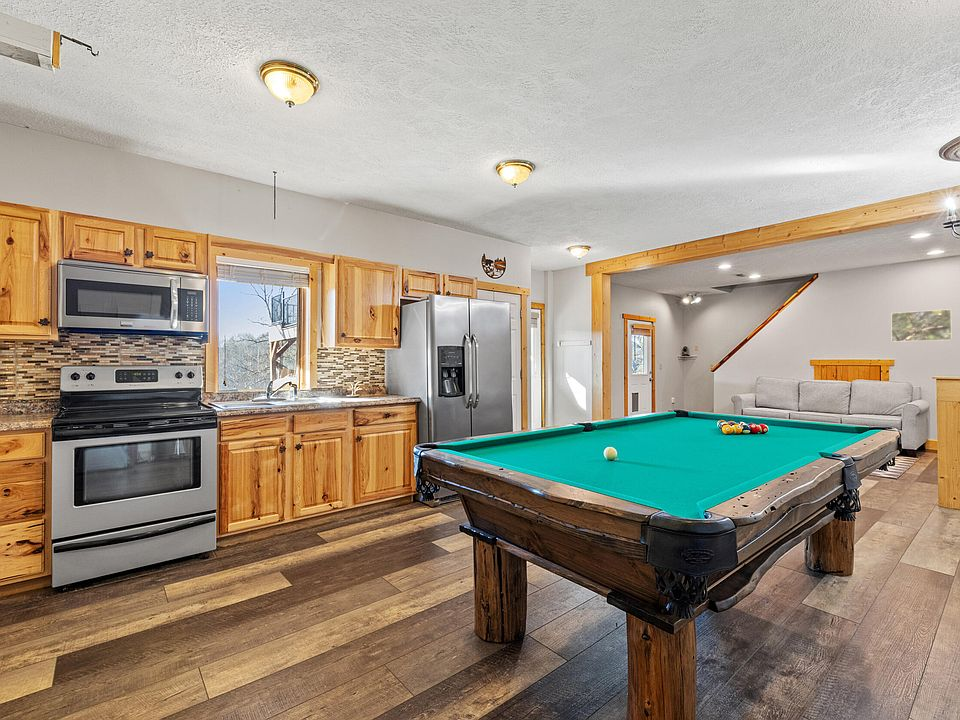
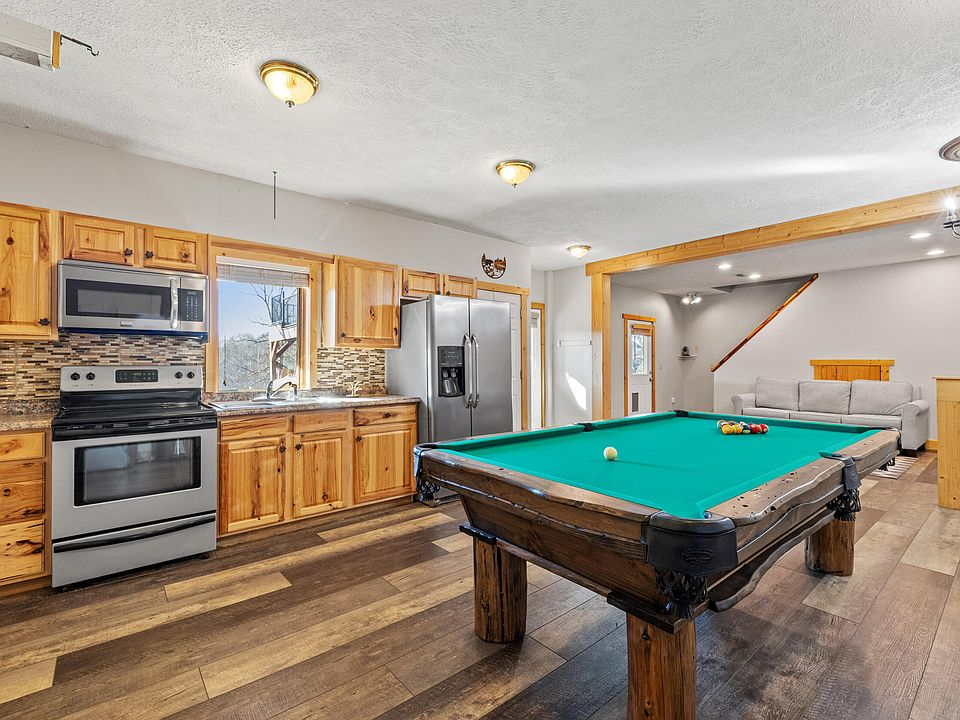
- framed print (920, 326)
